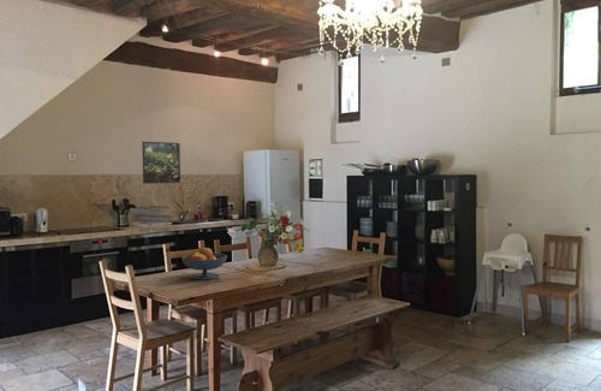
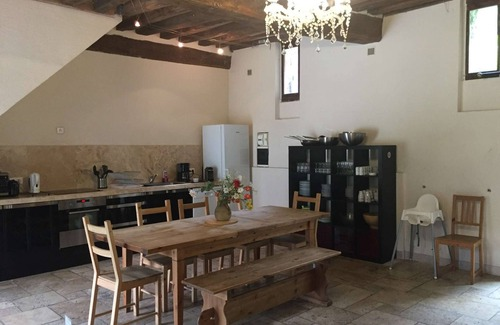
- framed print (161, 162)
- fruit bowl (204, 262)
